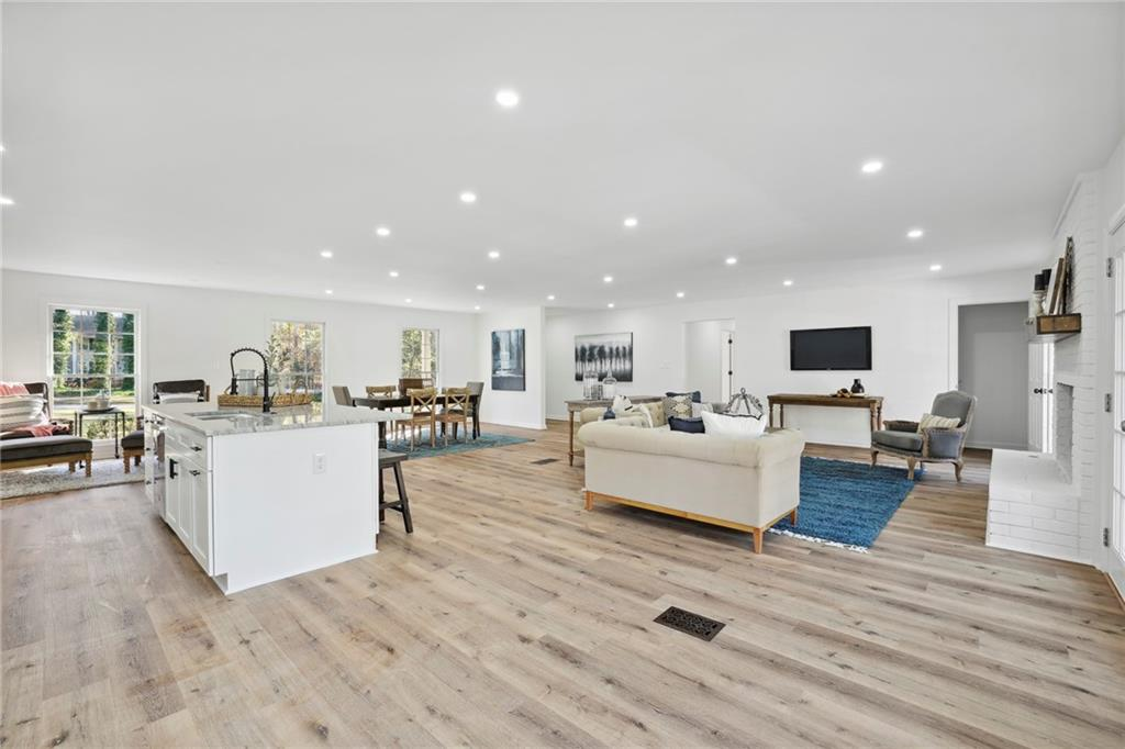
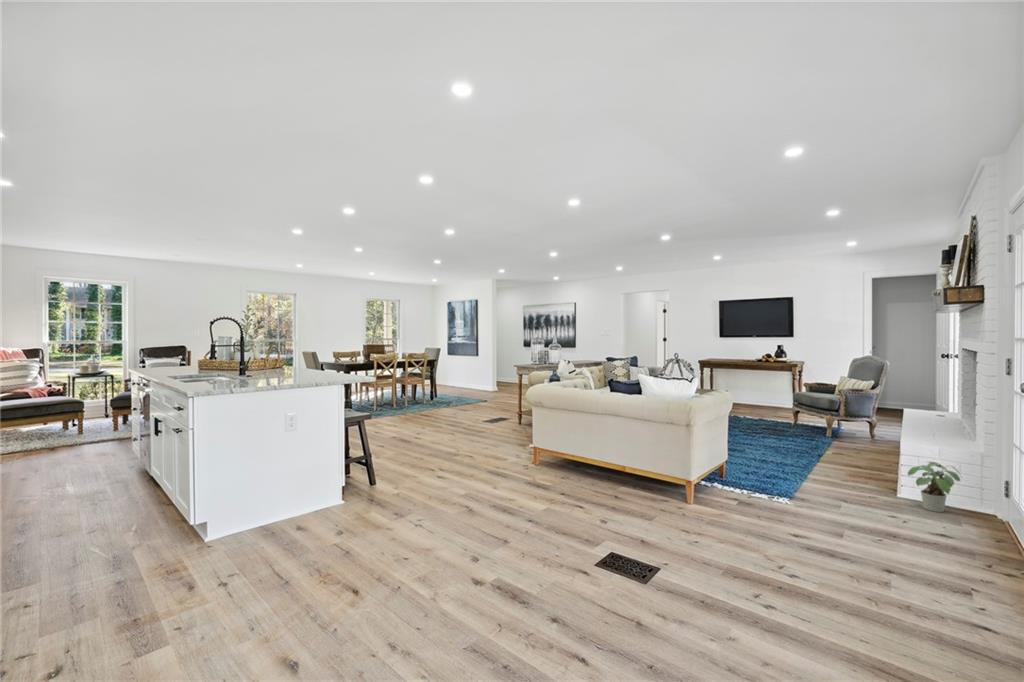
+ potted plant (934, 487)
